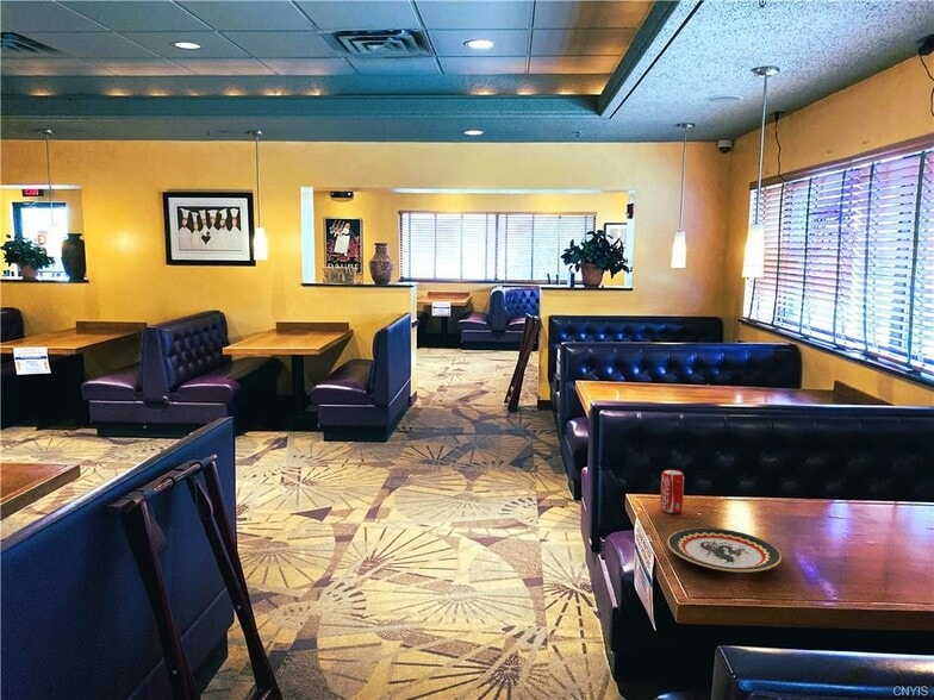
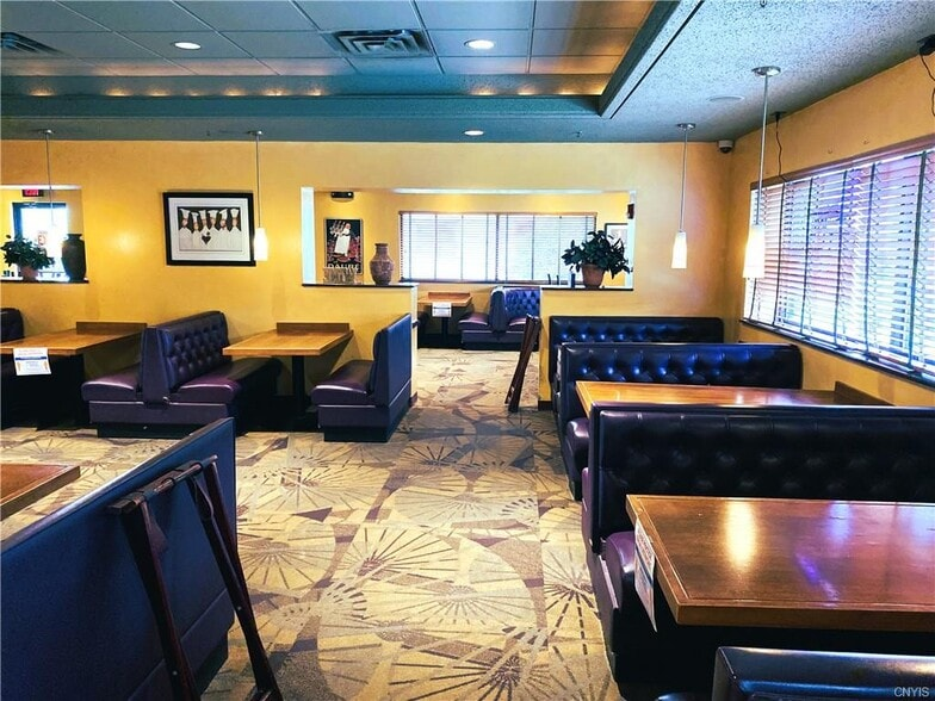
- beverage can (672, 490)
- plate (722, 551)
